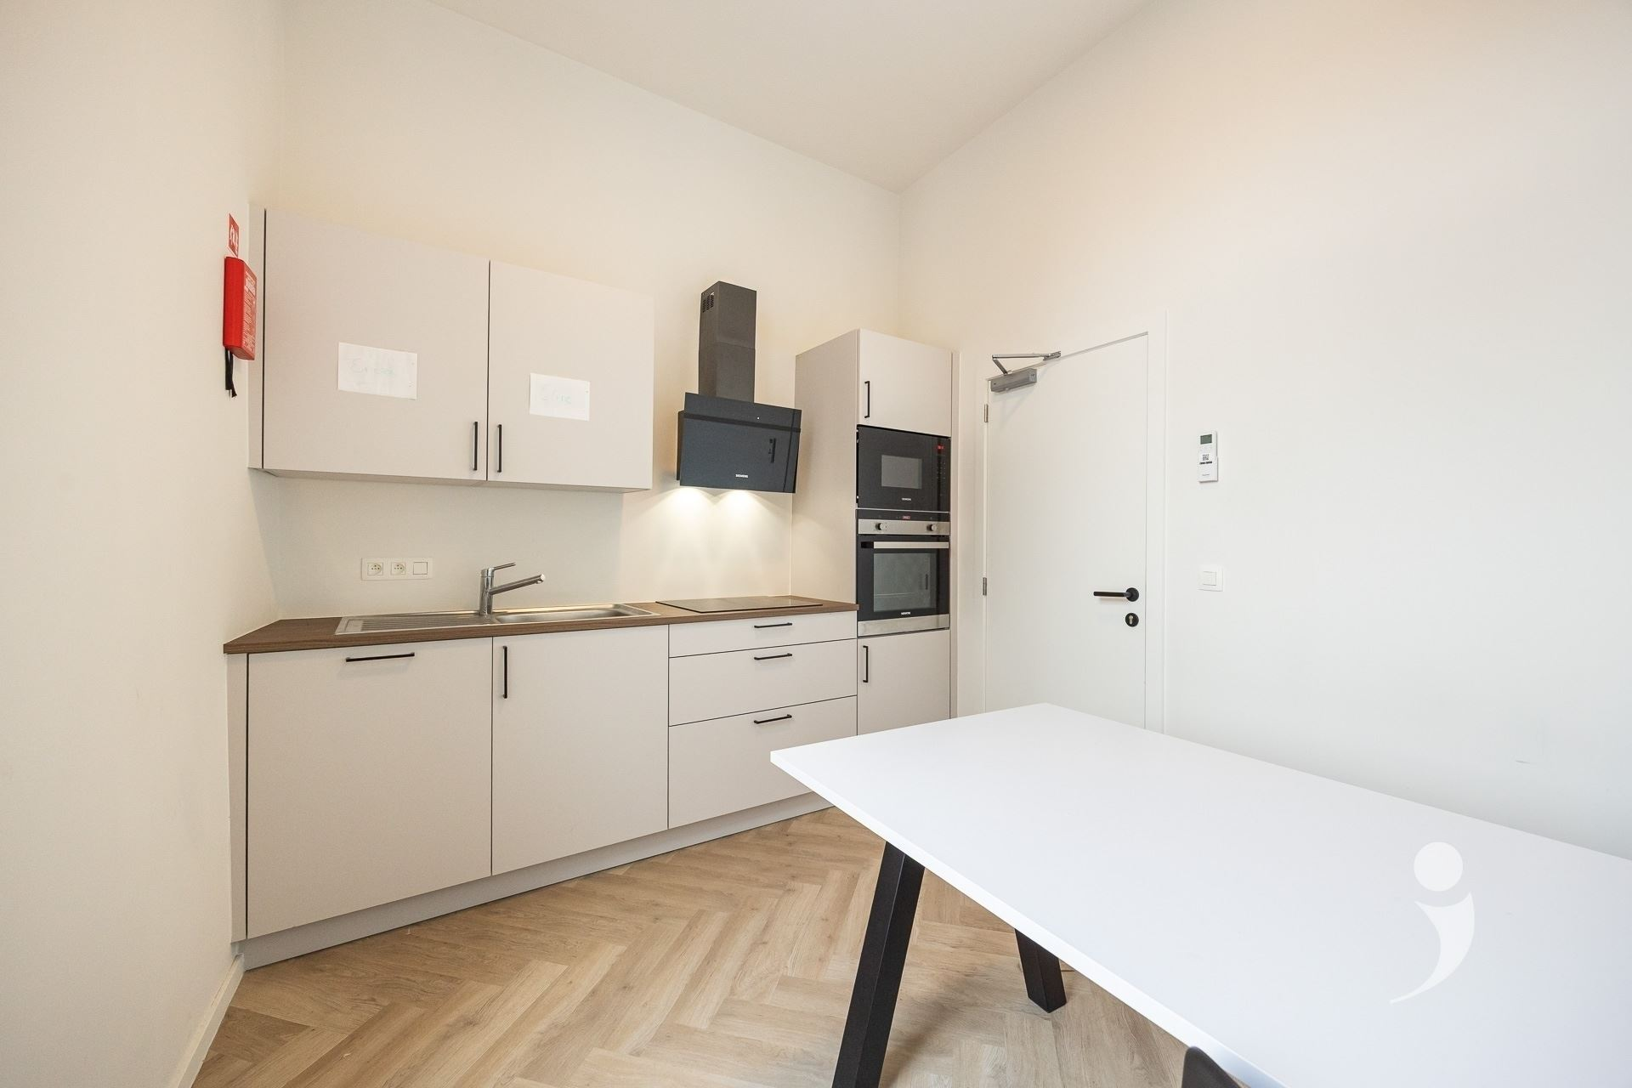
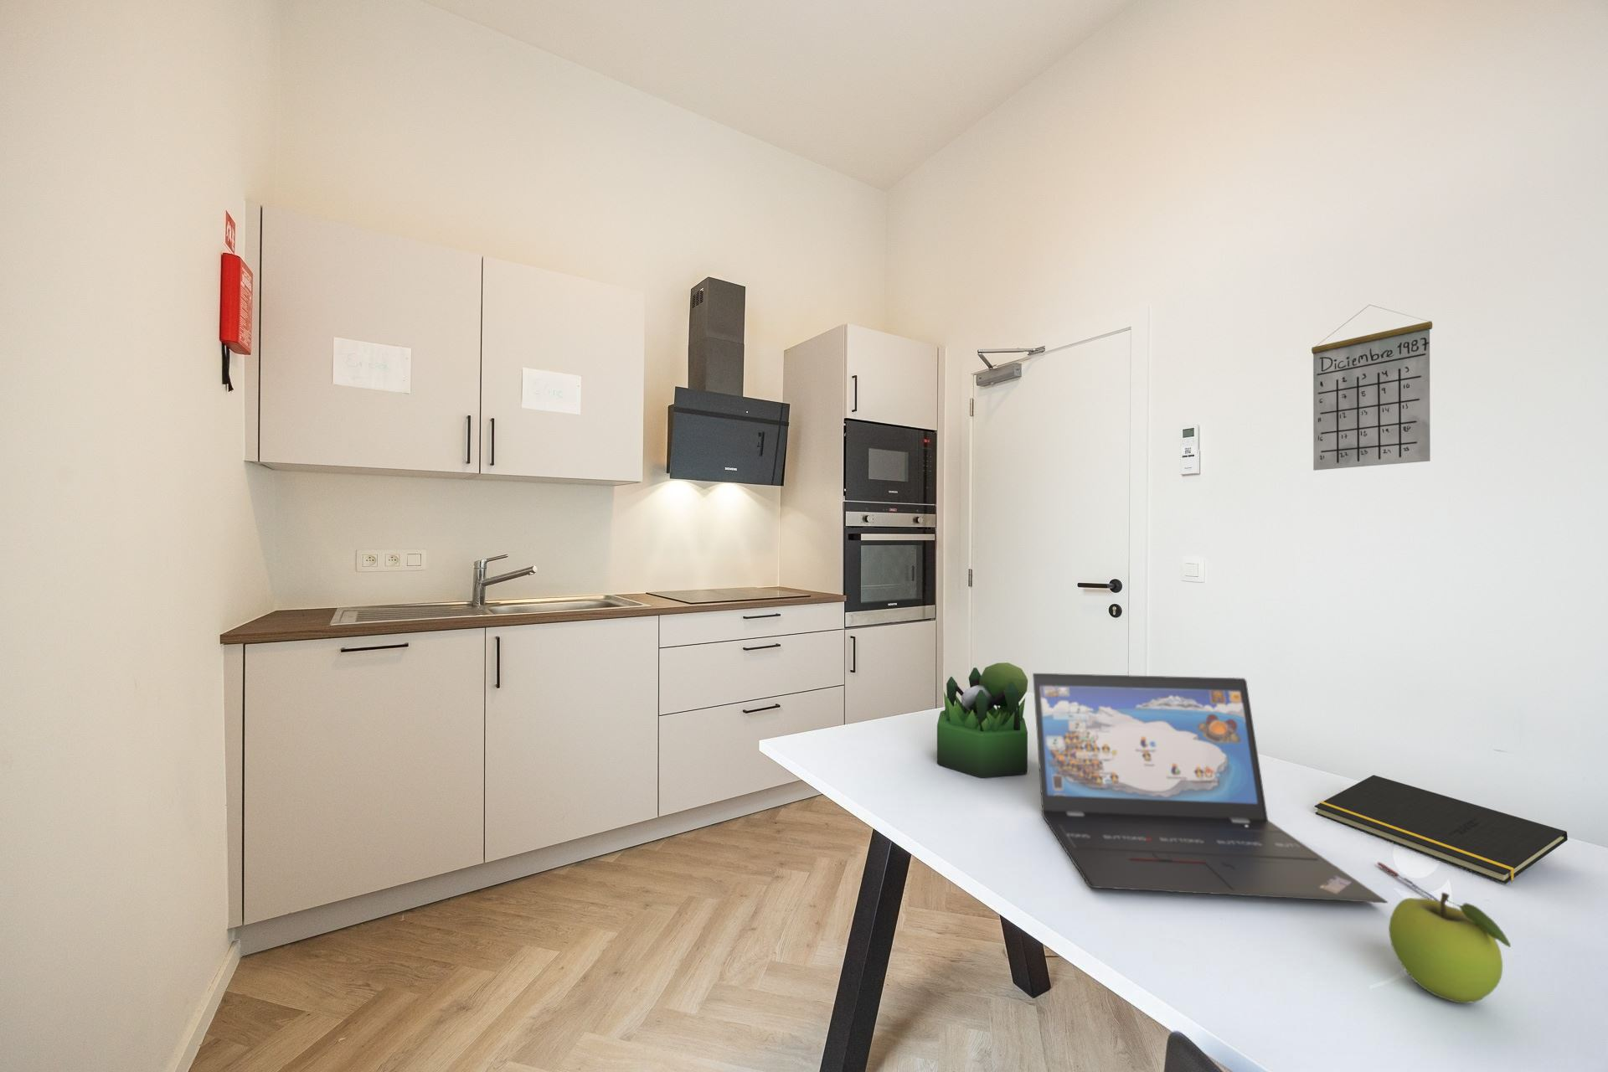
+ pen (1423, 890)
+ laptop (1180, 770)
+ calendar (1369, 384)
+ notepad (1431, 822)
+ plant (982, 712)
+ fruit (1450, 945)
